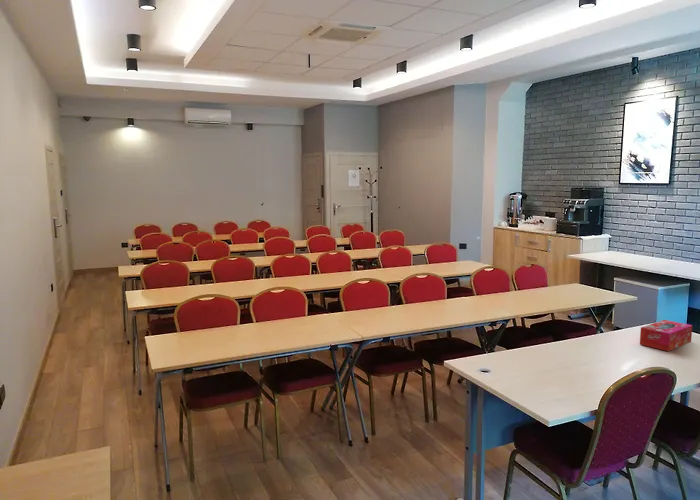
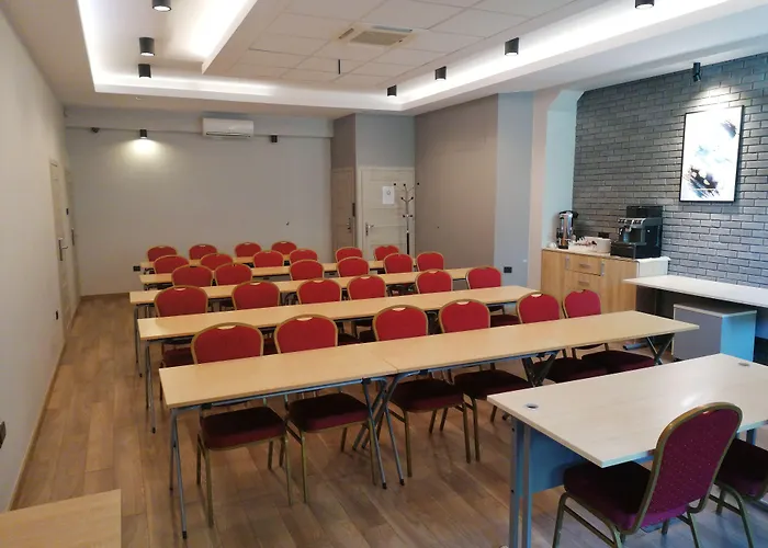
- tissue box (666, 334)
